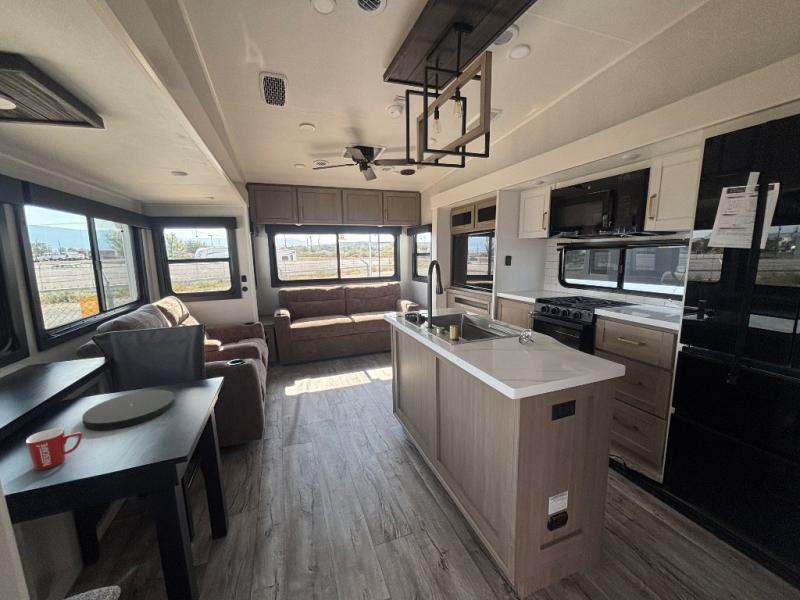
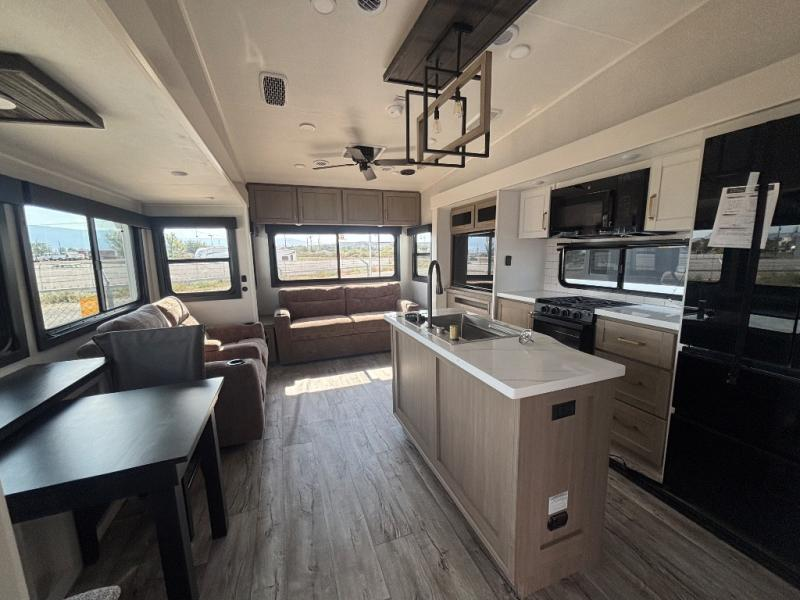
- mug (57, 446)
- plate (132, 407)
